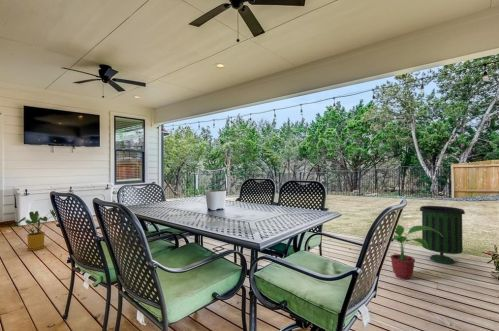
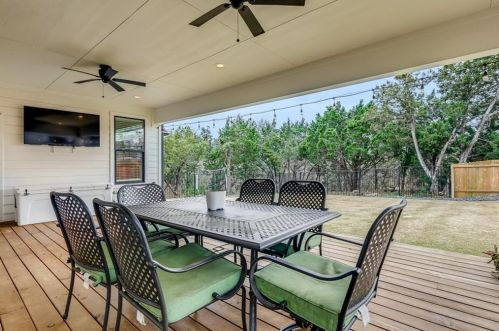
- house plant (37, 229)
- potted plant (403, 250)
- trash can (441, 233)
